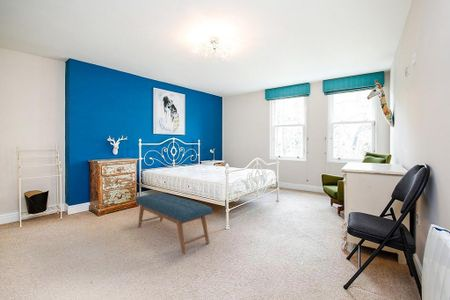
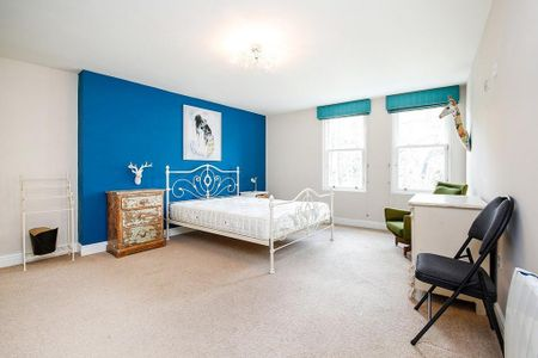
- bench (170, 216)
